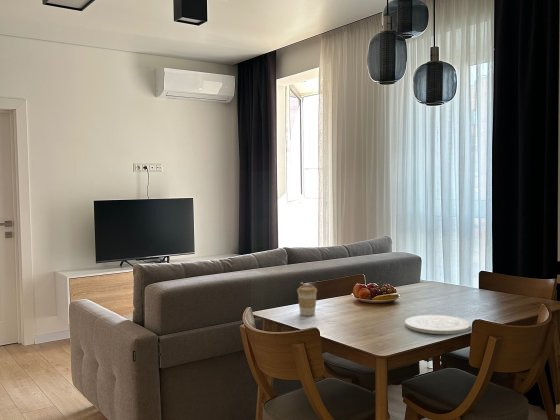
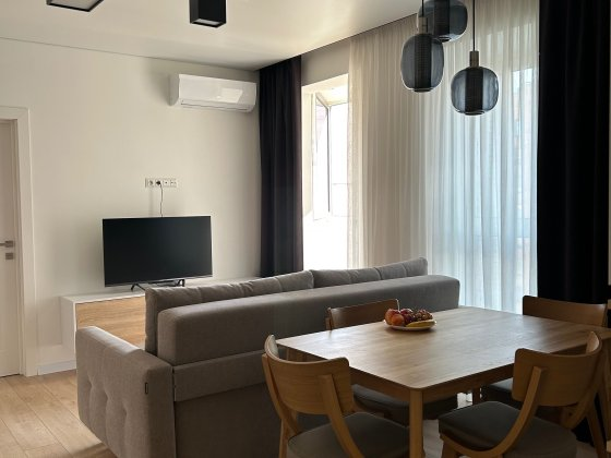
- coffee cup (307, 300)
- plate (437, 324)
